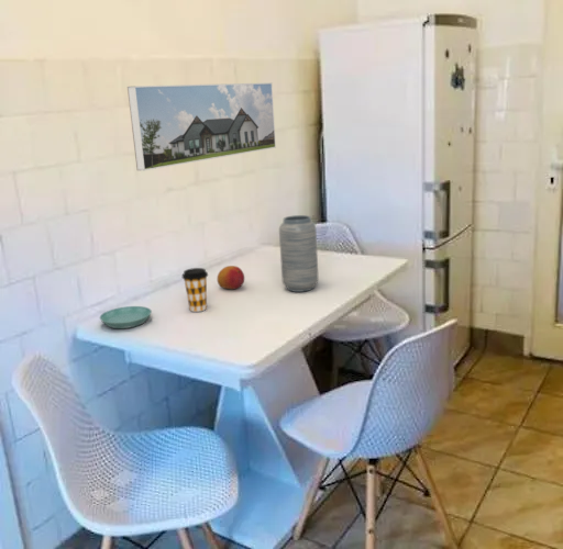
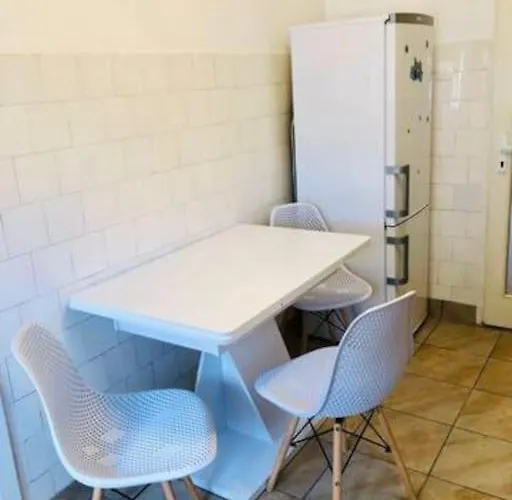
- coffee cup (196, 290)
- saucer (125, 317)
- vase (298, 253)
- fruit (230, 277)
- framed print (212, 121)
